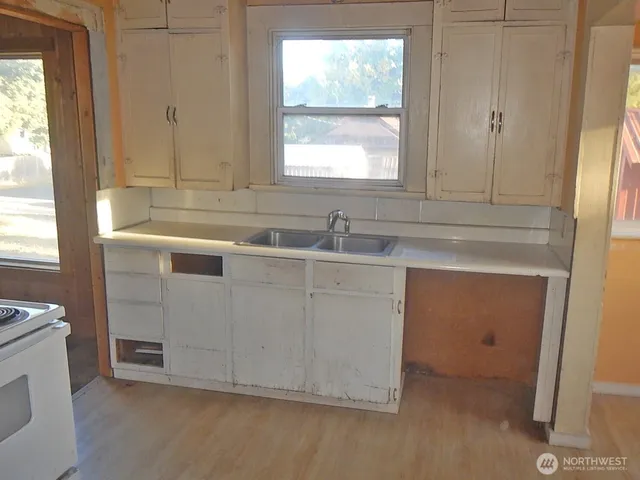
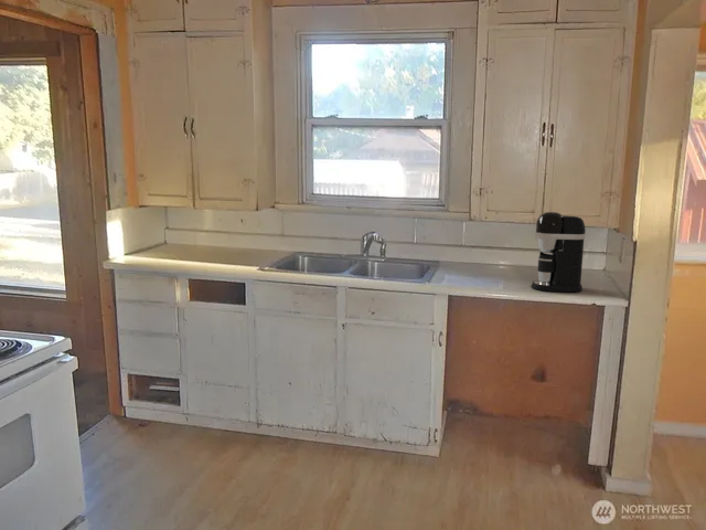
+ coffee maker (558, 251)
